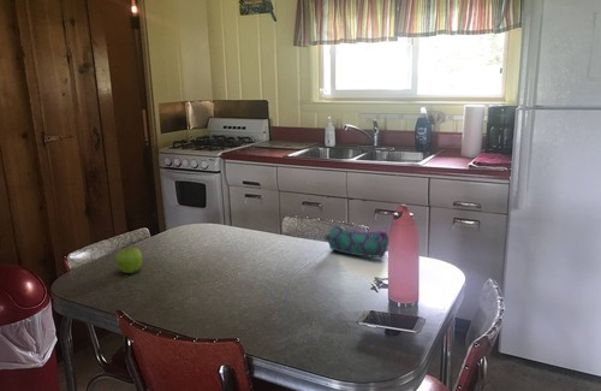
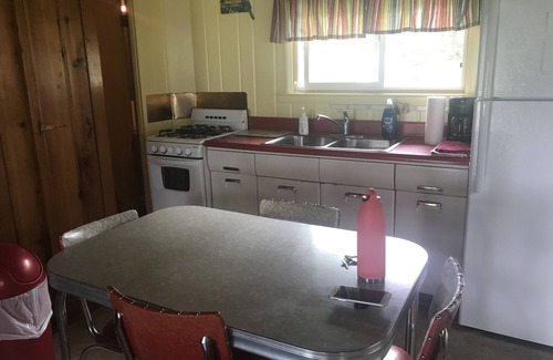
- pencil case (357, 241)
- fruit (129, 259)
